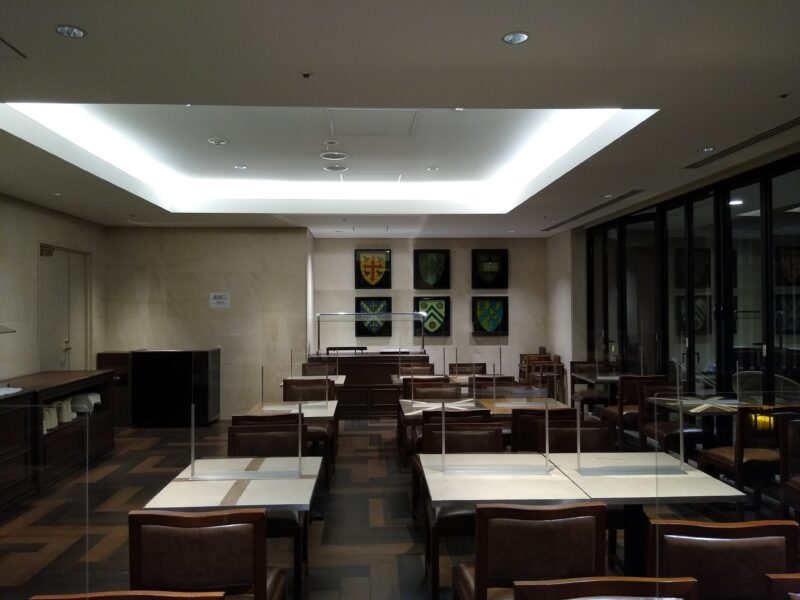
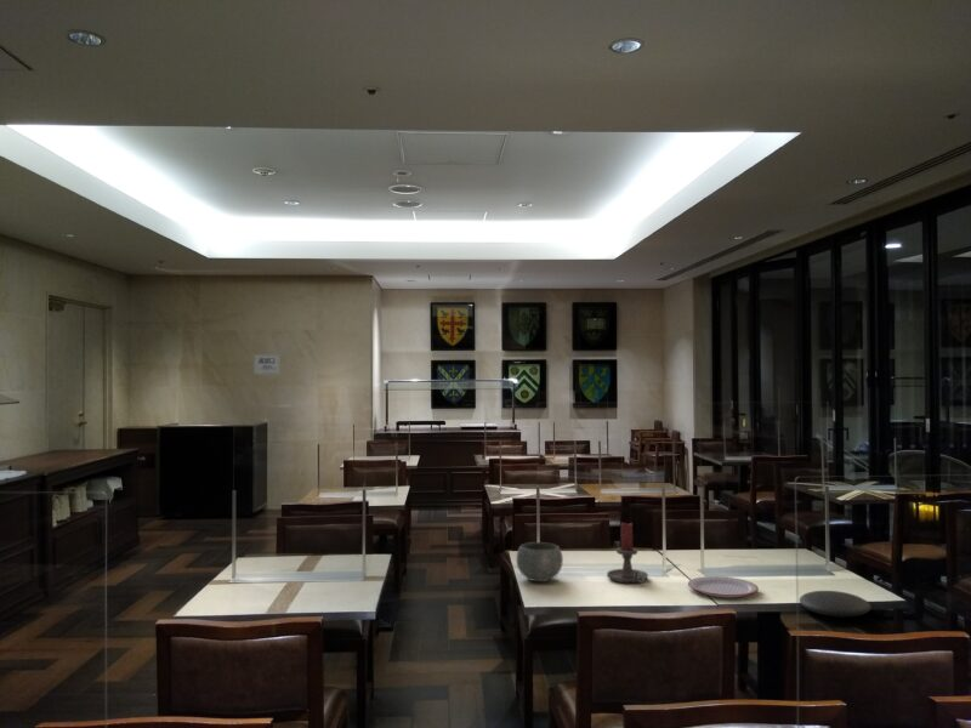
+ plate (722, 587)
+ candle holder (630, 551)
+ bowl (539, 562)
+ plate (834, 603)
